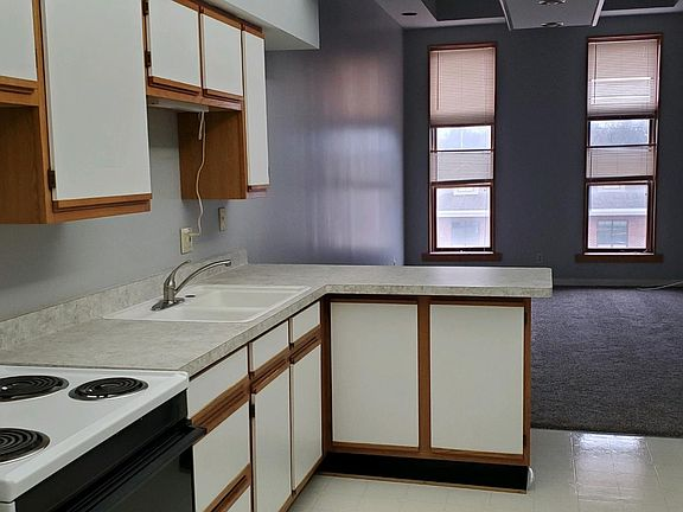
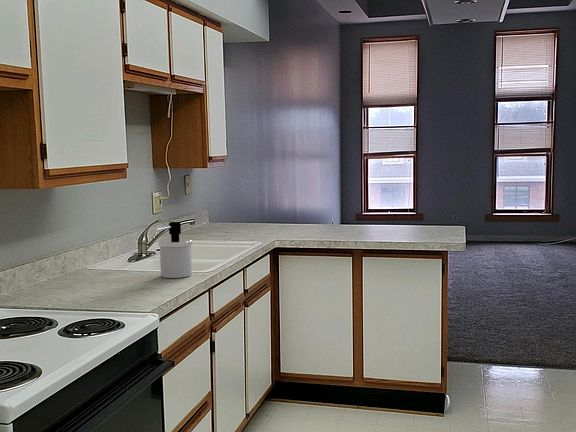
+ soap dispenser (169, 250)
